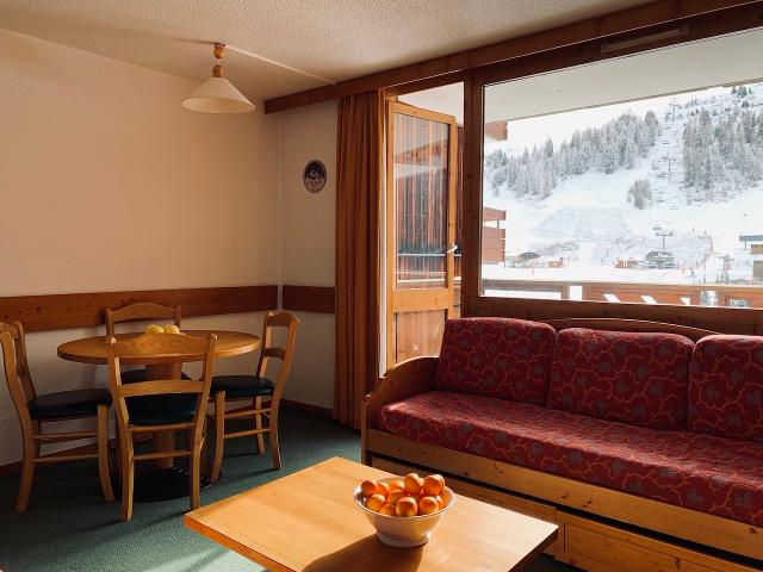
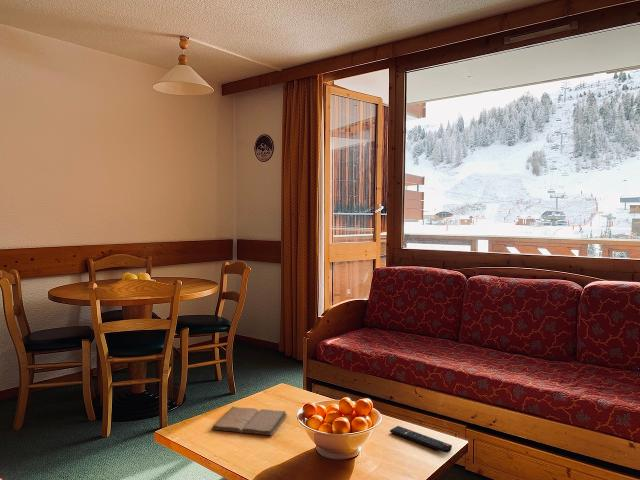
+ remote control (420, 439)
+ book (250, 419)
